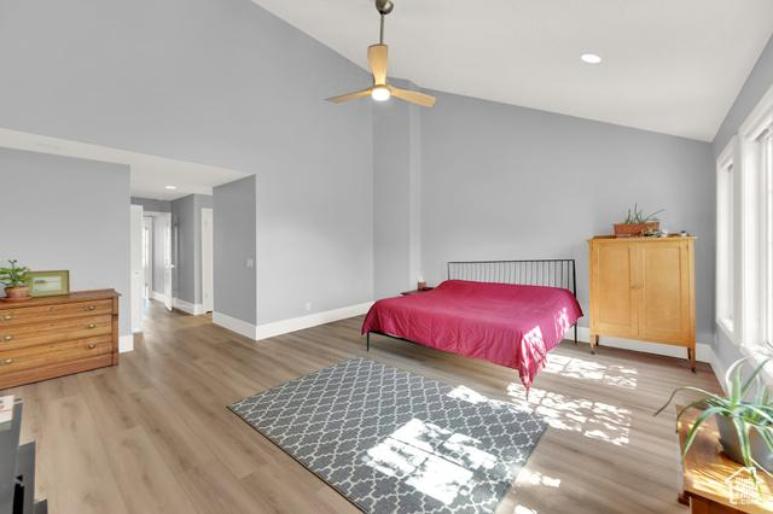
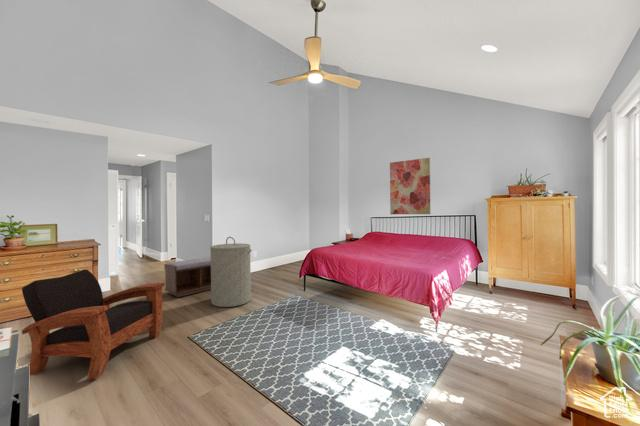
+ bench (195, 275)
+ wall art (409, 187)
+ armchair (93, 314)
+ laundry hamper (231, 268)
